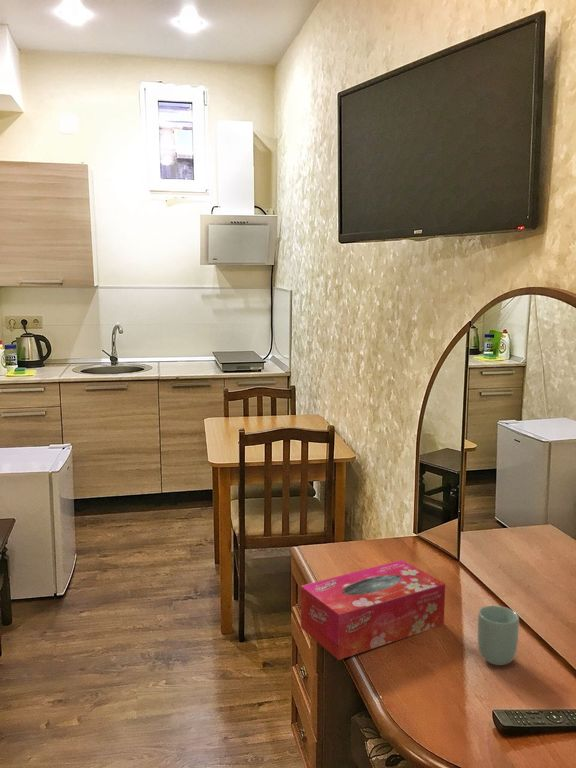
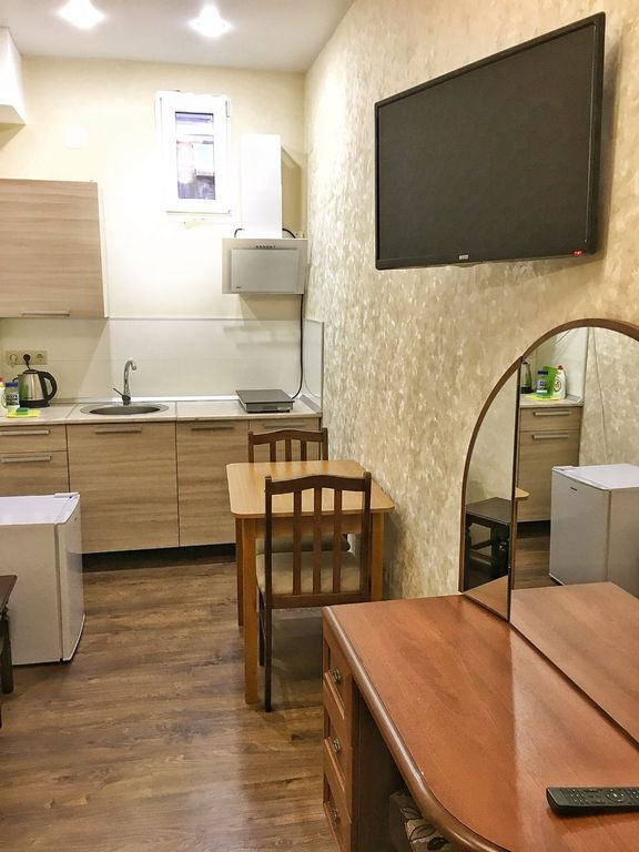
- tissue box (372, 605)
- cup (497, 637)
